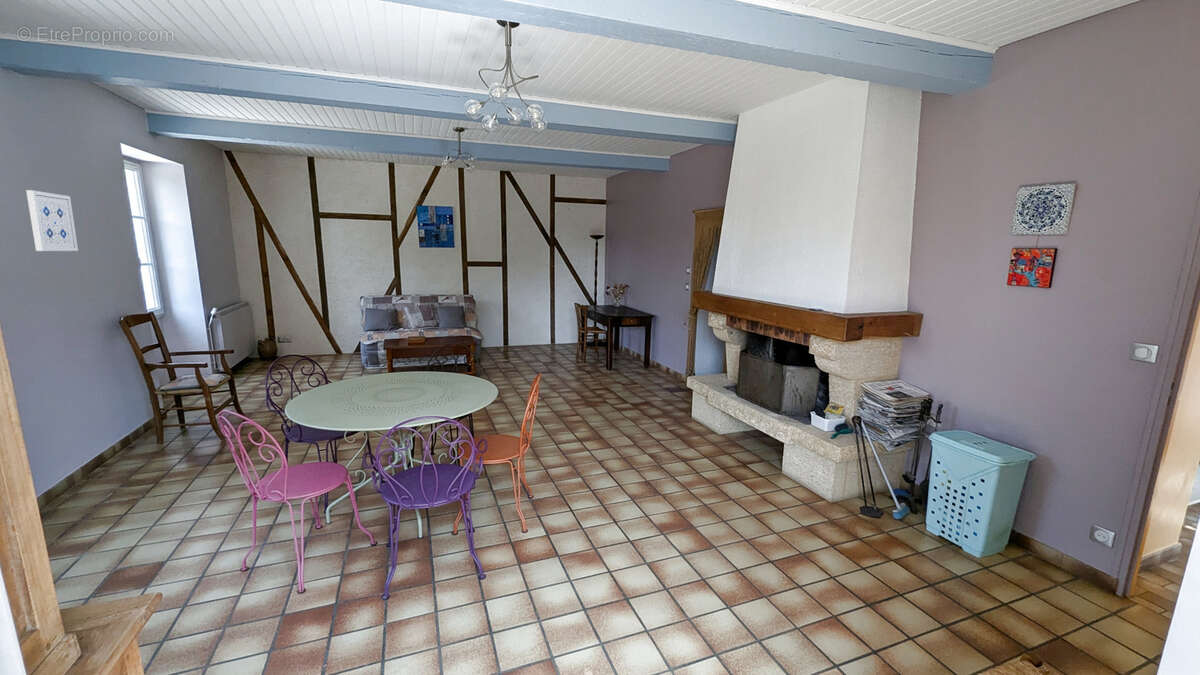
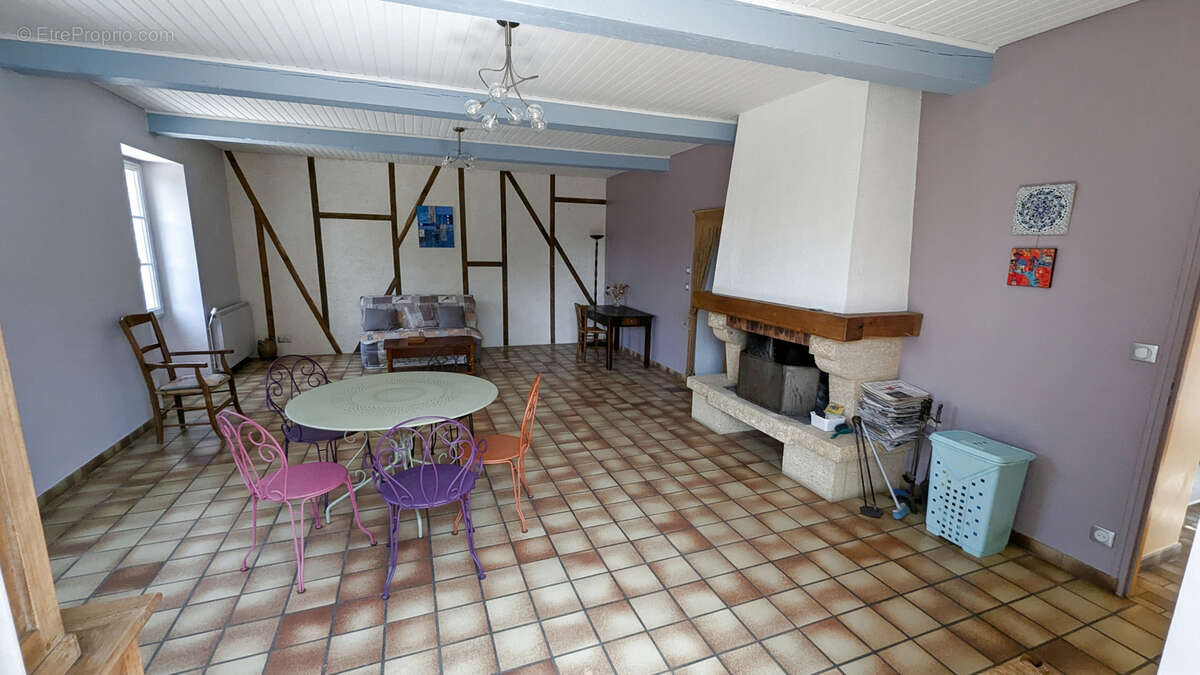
- wall art (53, 222)
